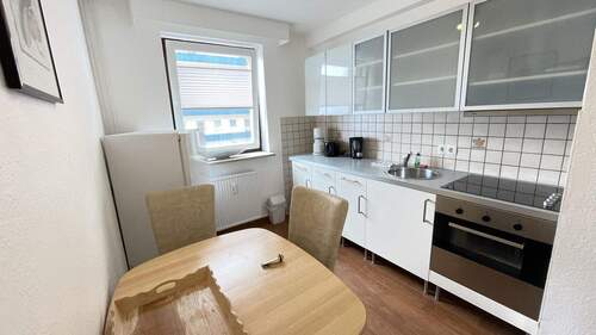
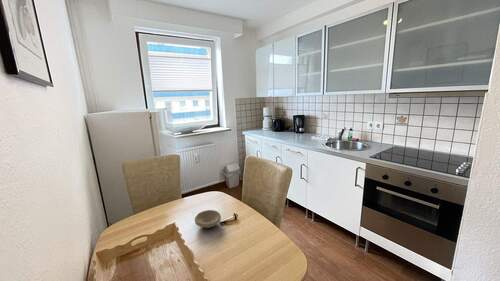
+ bowl (208, 220)
